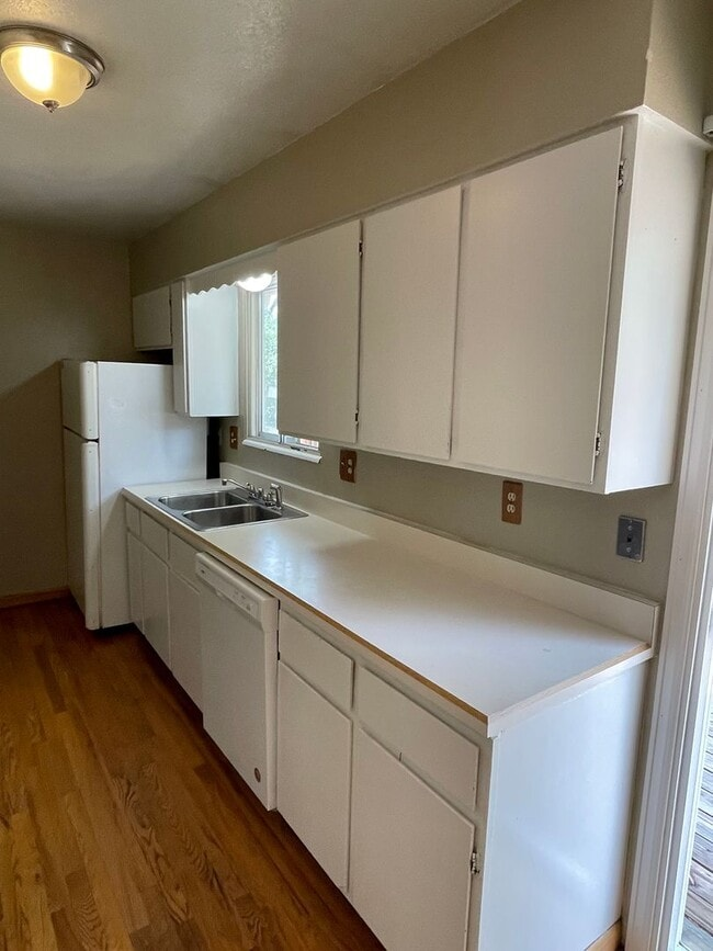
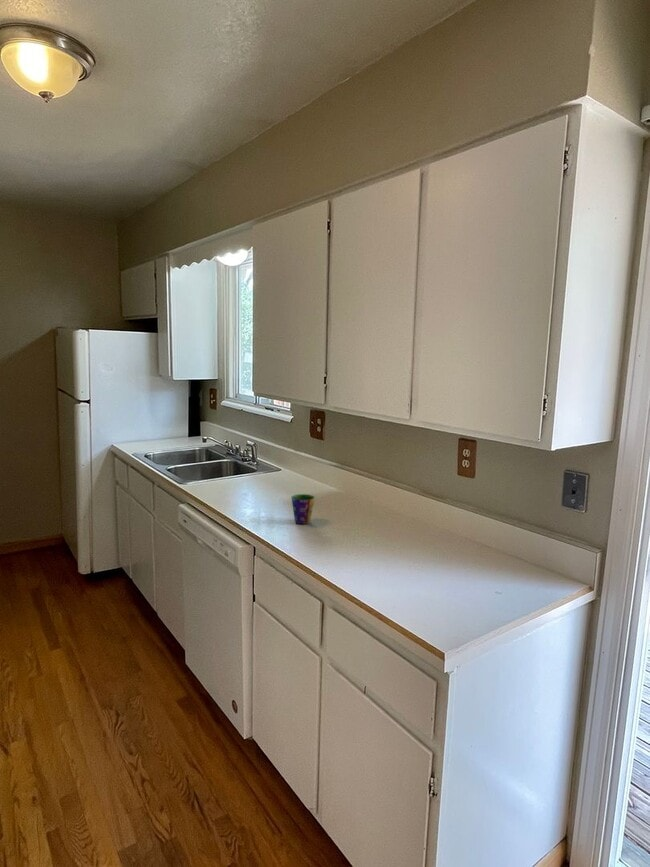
+ cup (303, 510)
